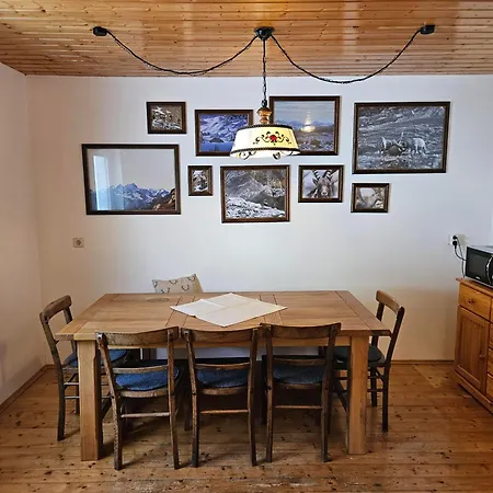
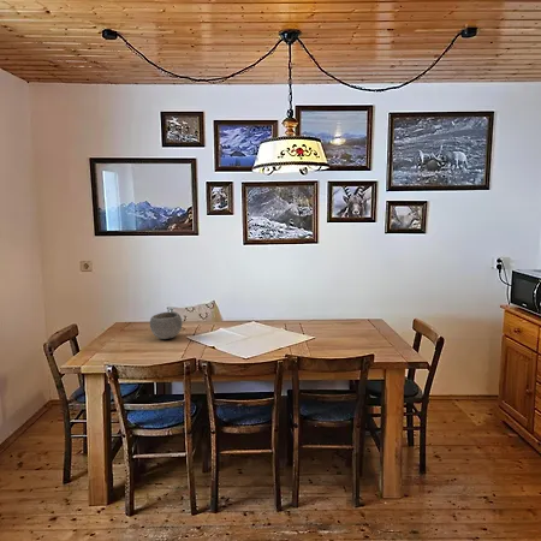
+ bowl (166, 326)
